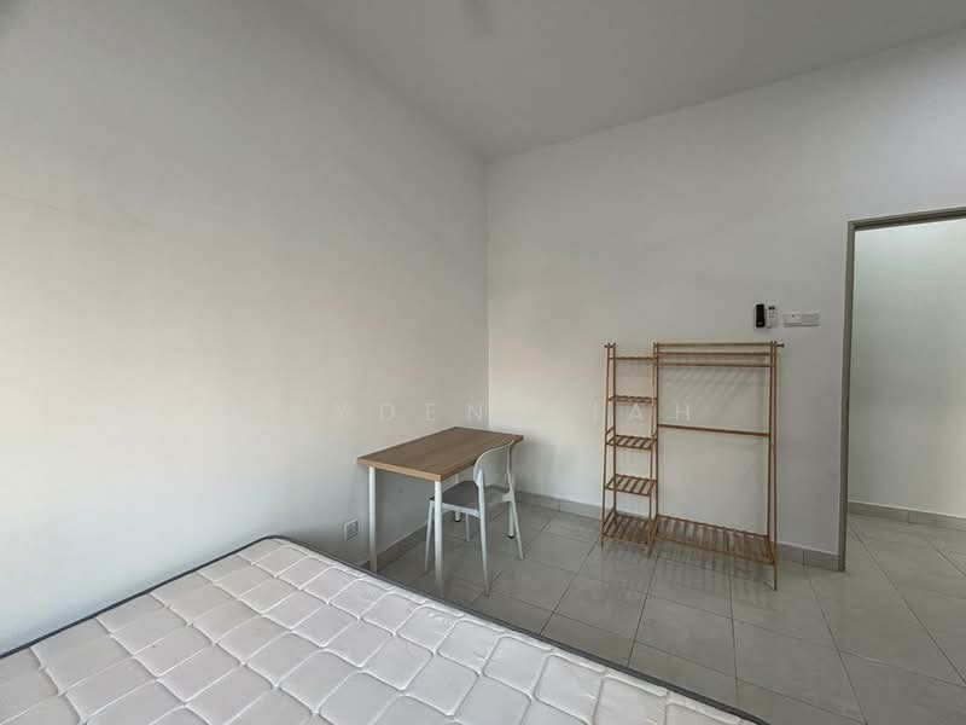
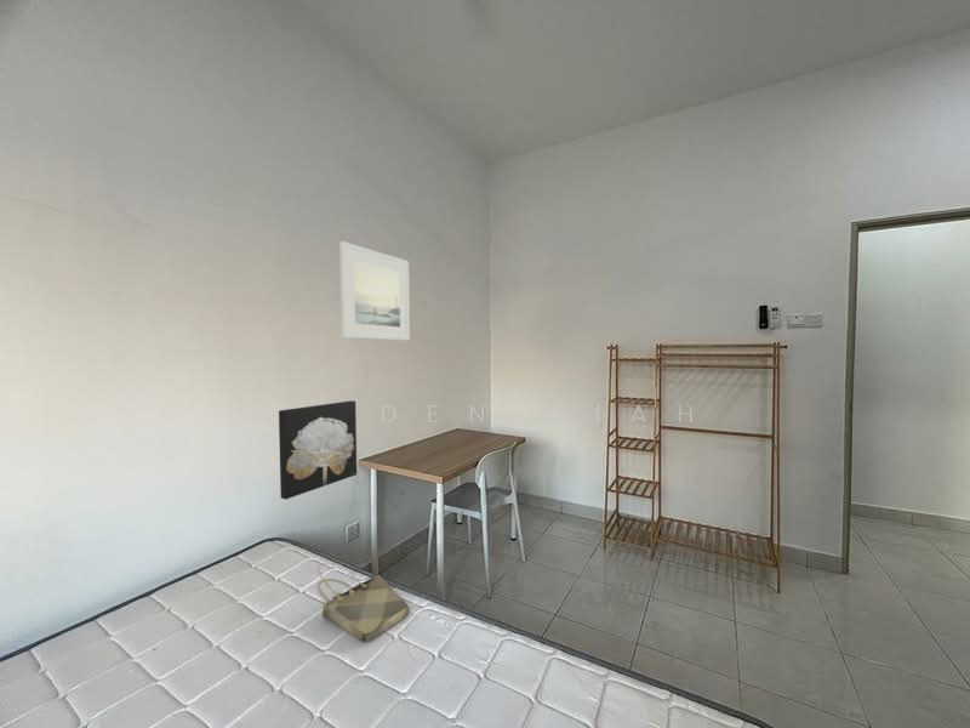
+ wall art (320, 445)
+ tote bag (353, 592)
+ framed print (377, 295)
